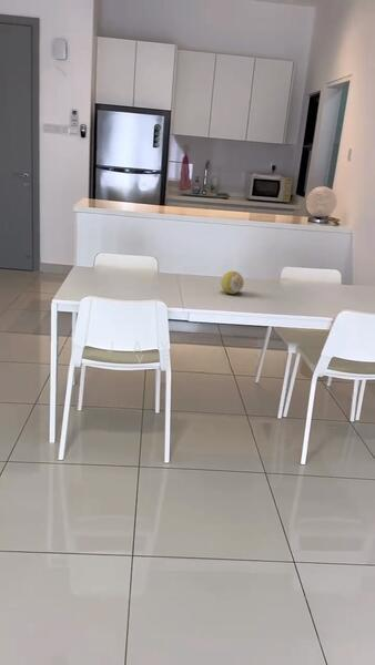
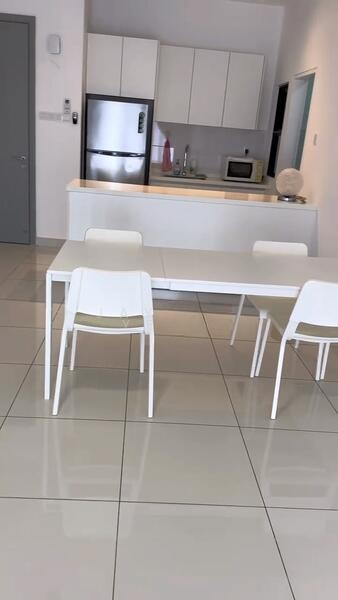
- fruit (232, 282)
